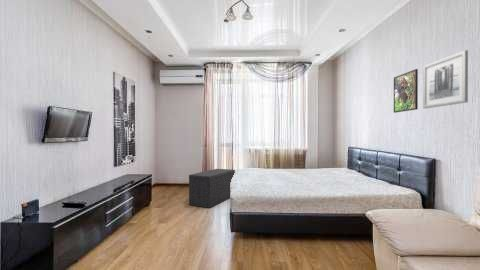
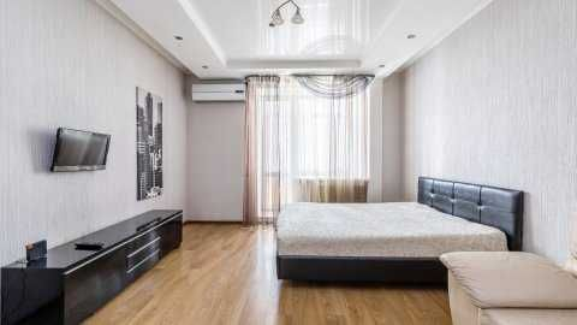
- bench (213, 186)
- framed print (404, 92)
- wall art (443, 82)
